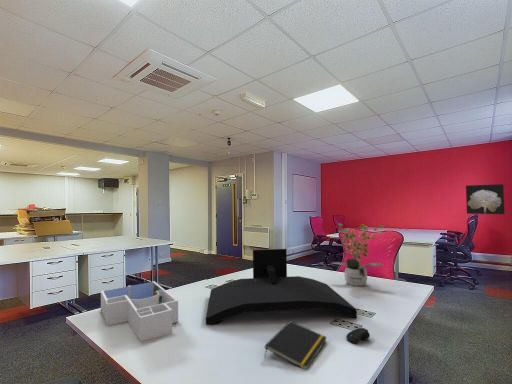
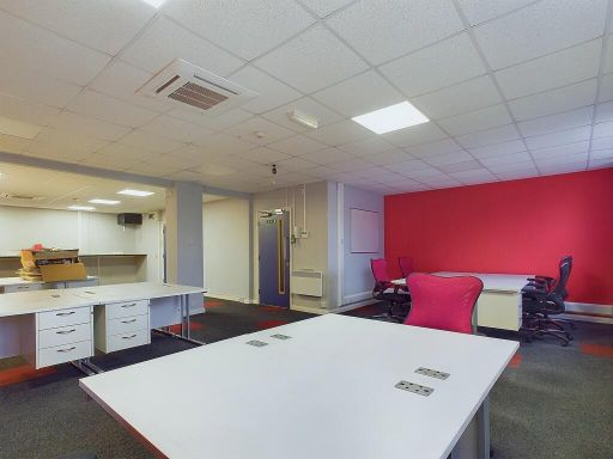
- computer mouse (358, 335)
- wall art (484, 199)
- computer monitor (275, 280)
- notepad (297, 342)
- potted plant (357, 253)
- desk organizer (139, 308)
